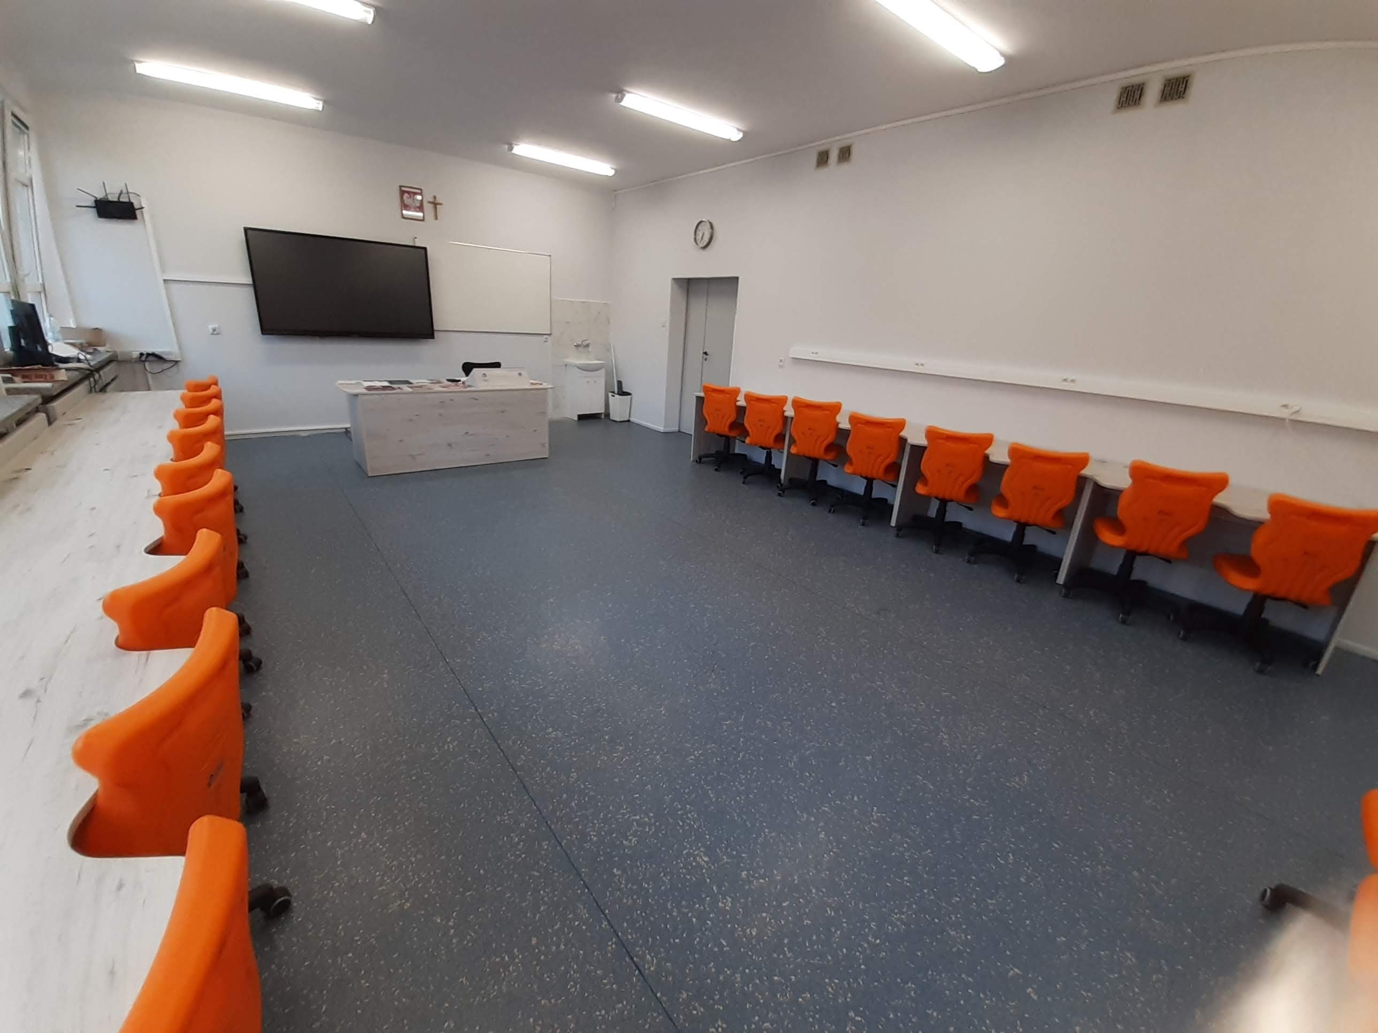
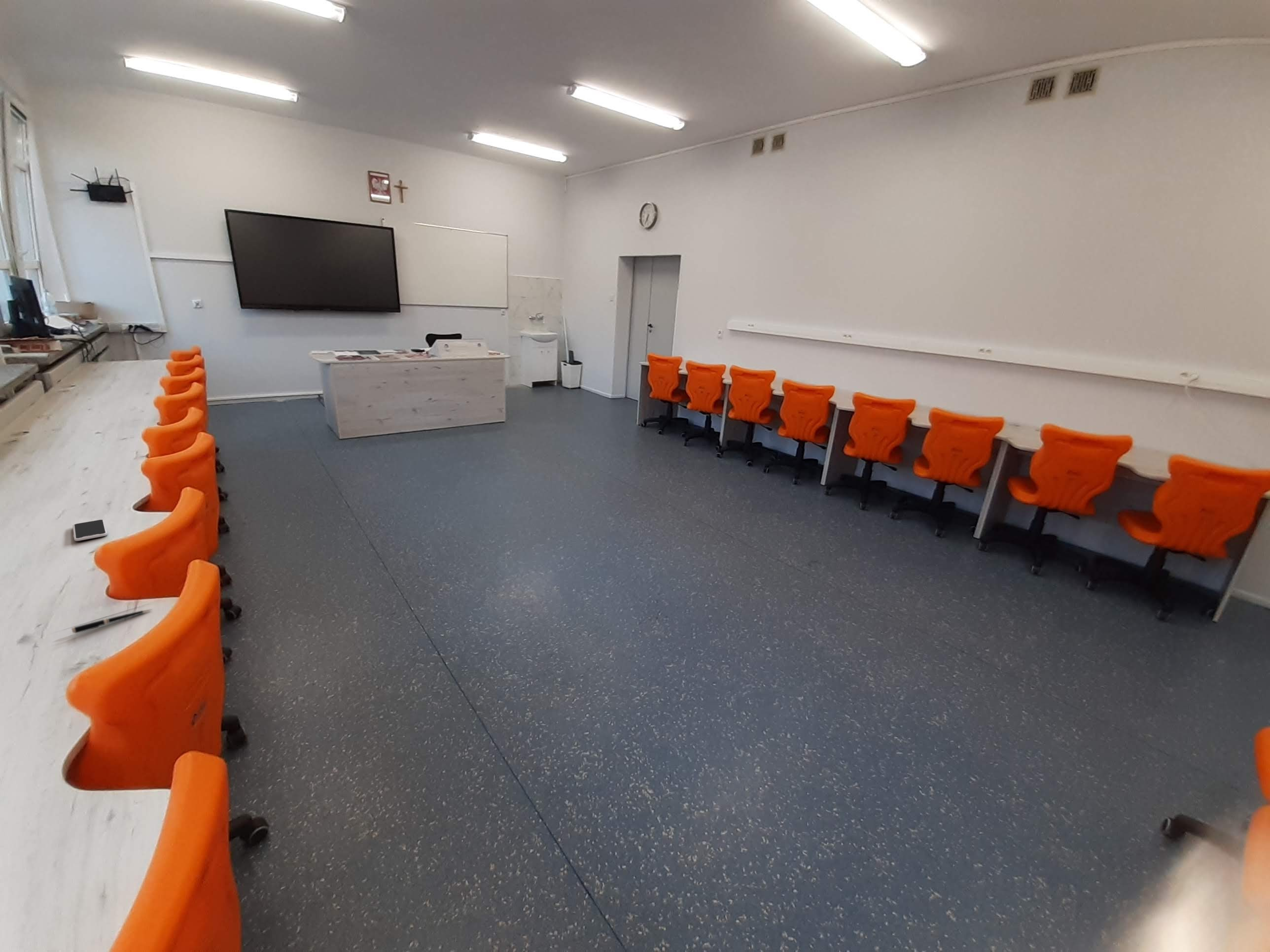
+ smartphone (90, 530)
+ pen (114, 618)
